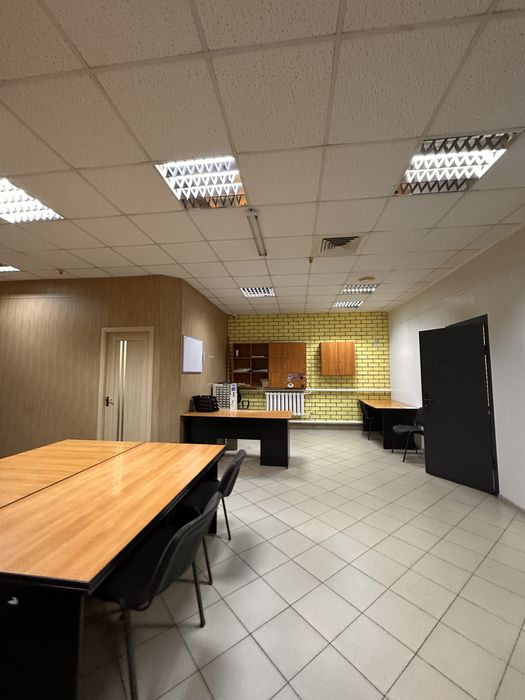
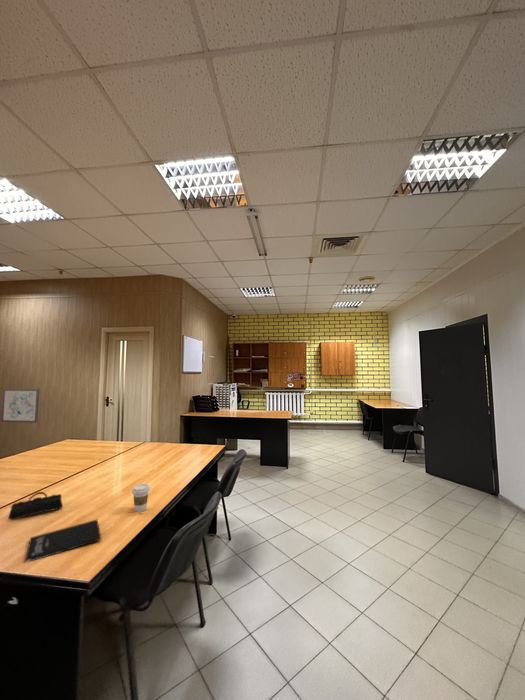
+ pencil case (37, 502)
+ notebook (65, 538)
+ wall art (20, 405)
+ coffee cup (140, 497)
